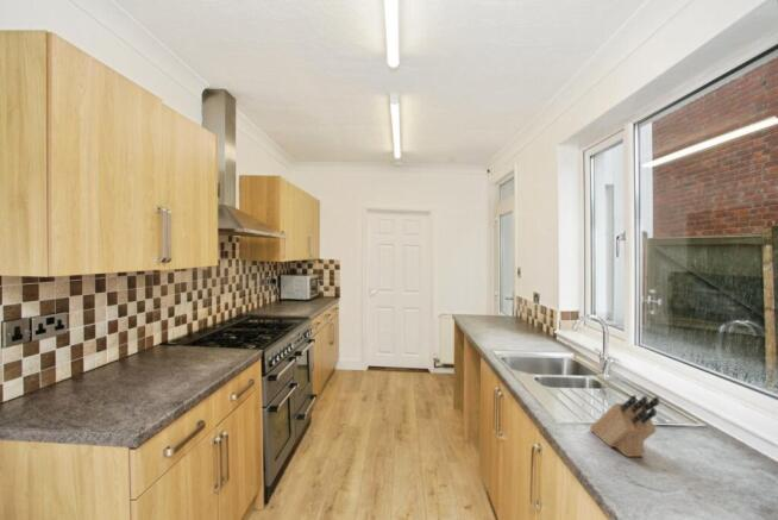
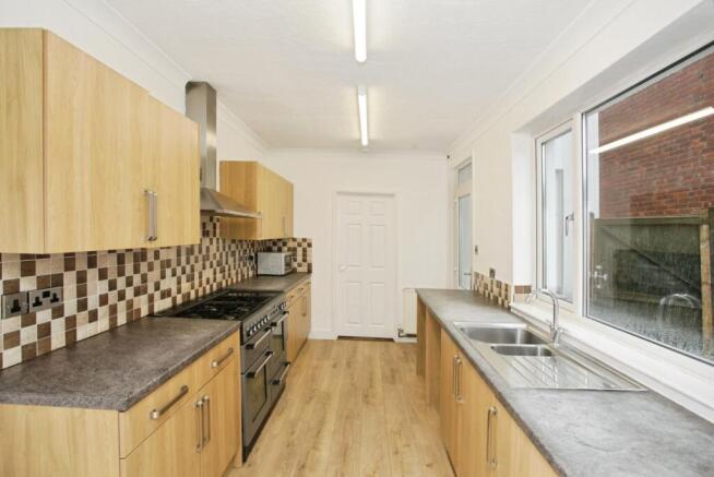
- knife block (623, 415)
